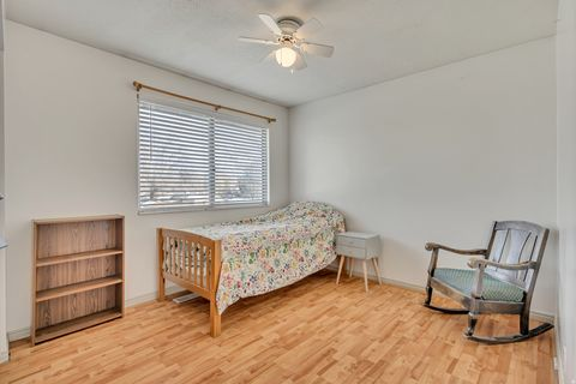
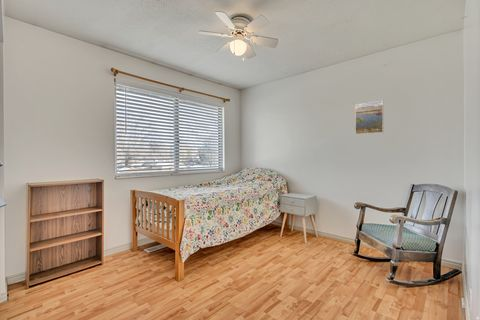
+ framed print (368, 118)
